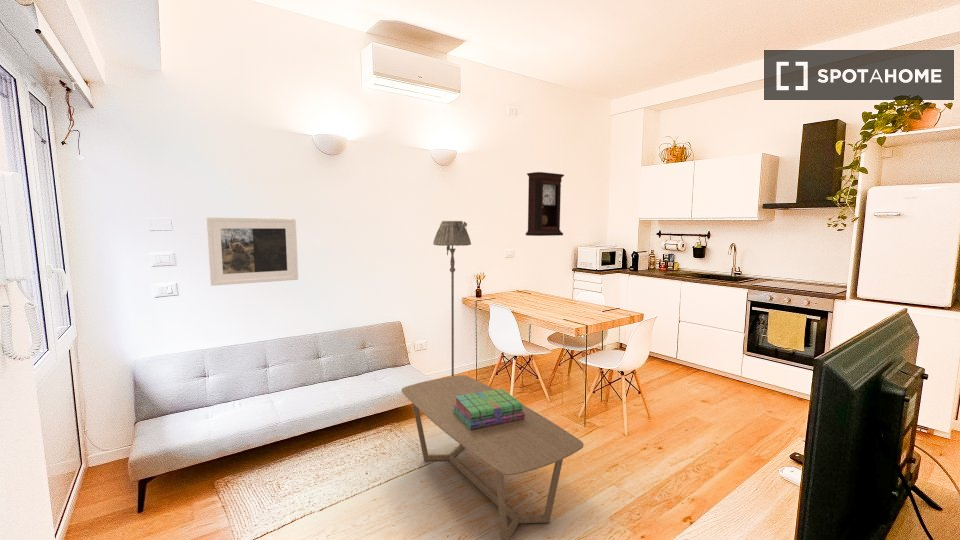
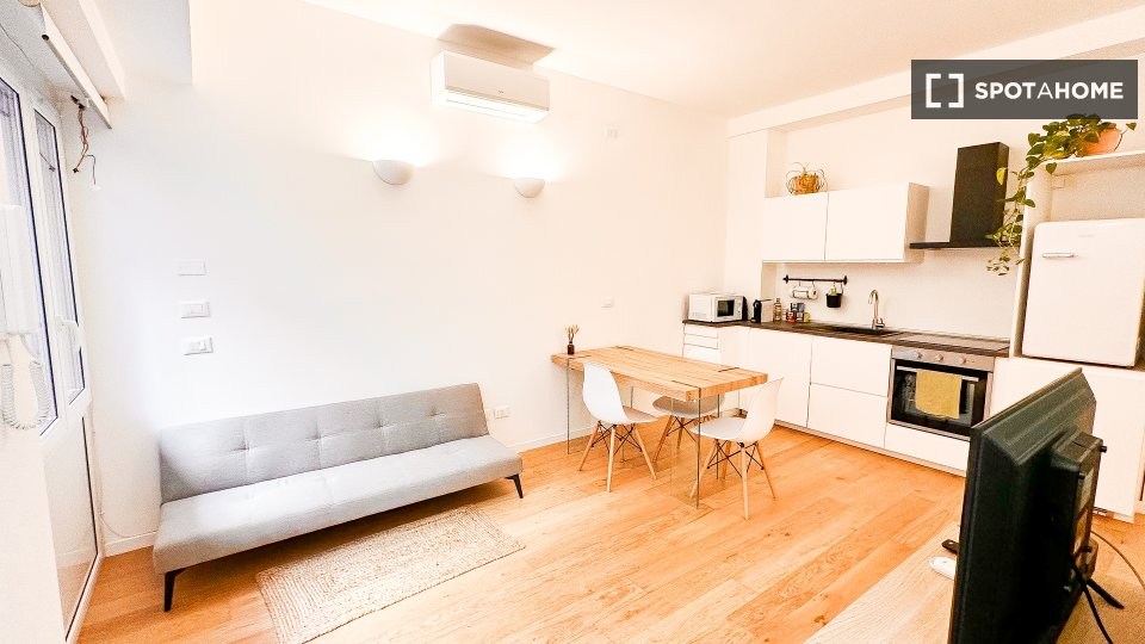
- stack of books (488, 407)
- pendulum clock (546, 204)
- coffee table (479, 450)
- floor lamp (452, 304)
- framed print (255, 250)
